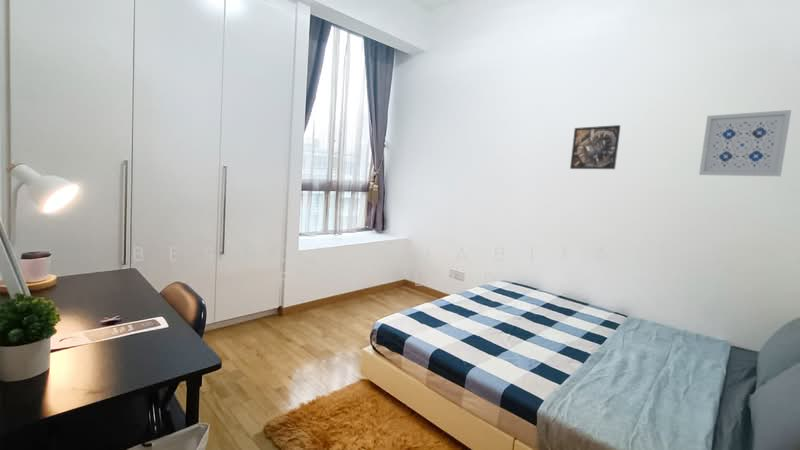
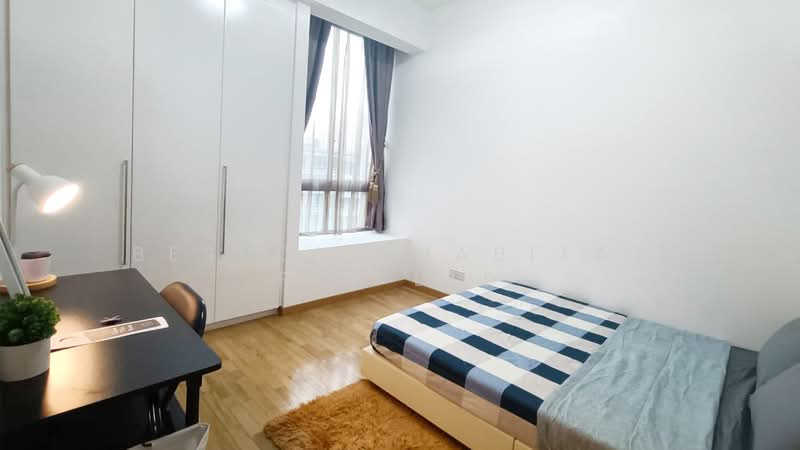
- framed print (594, 148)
- wall art (742, 144)
